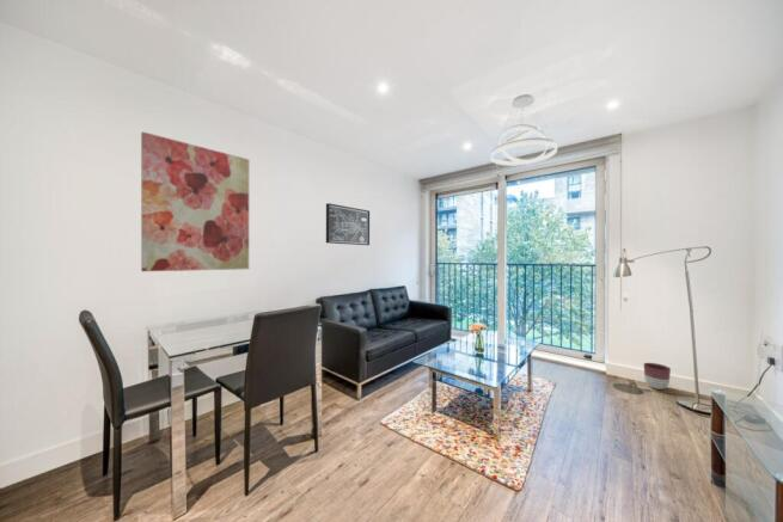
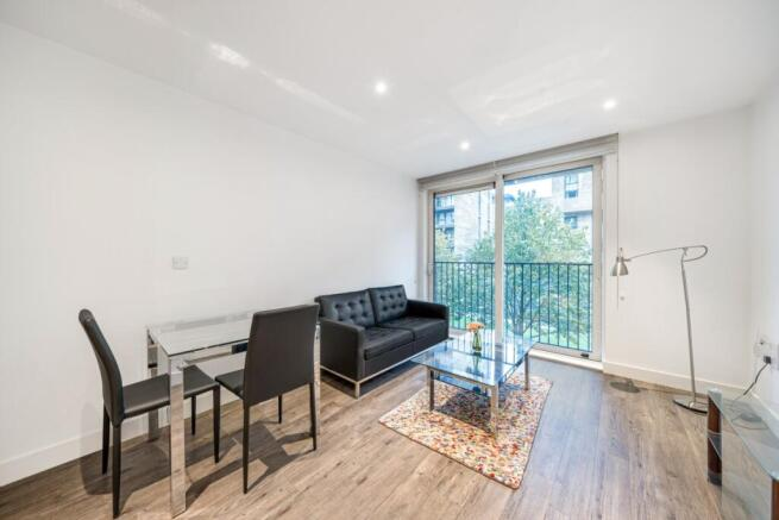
- wall art (349, 226)
- planter (656, 376)
- pendant light (522, 128)
- wall art (201, 208)
